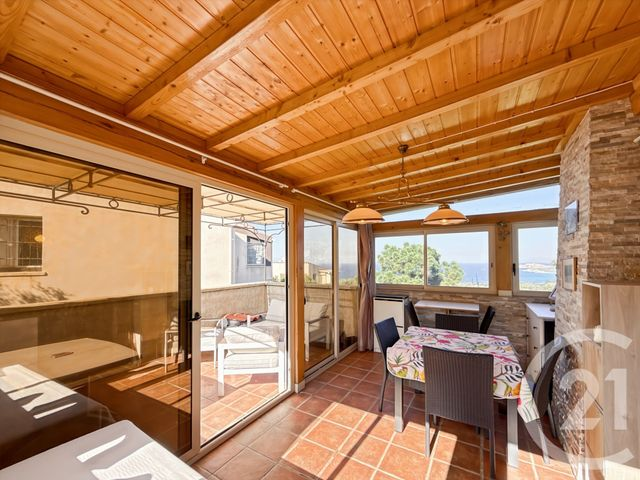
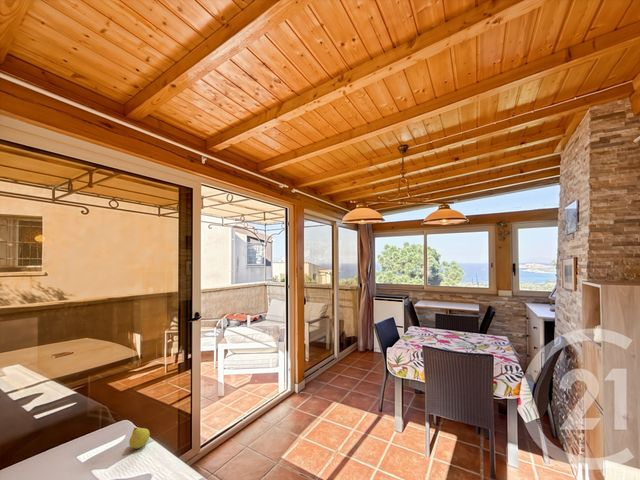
+ fruit (139, 434)
